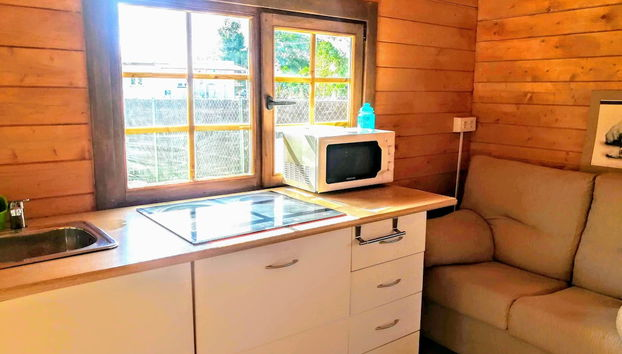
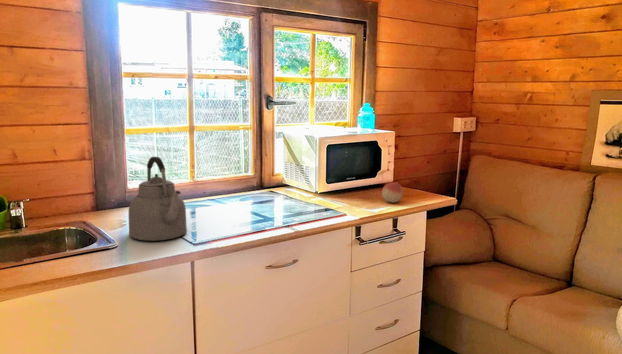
+ fruit (391, 192)
+ kettle (162, 198)
